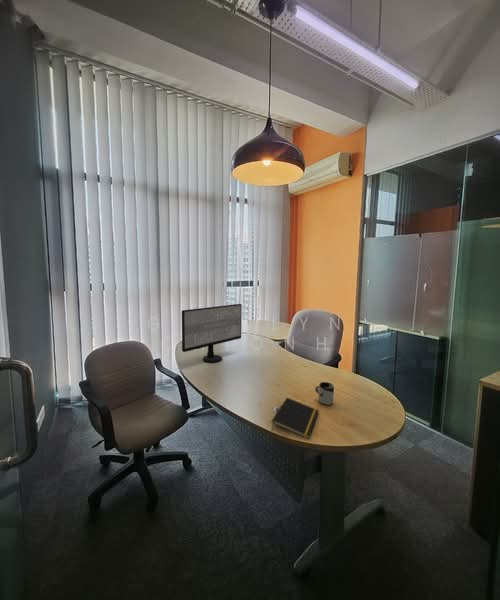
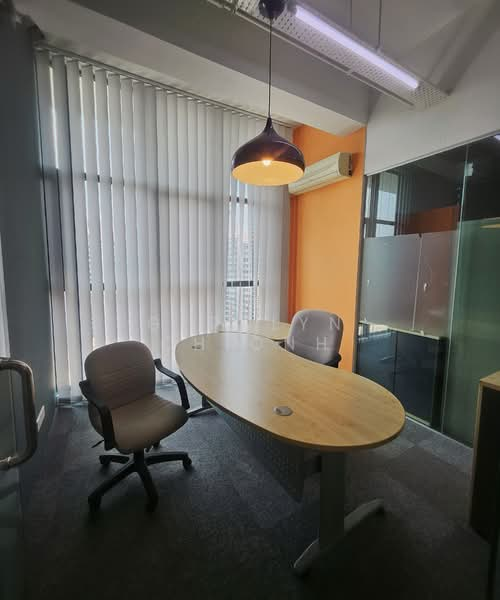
- computer monitor (212, 333)
- cup (323, 392)
- notepad (296, 416)
